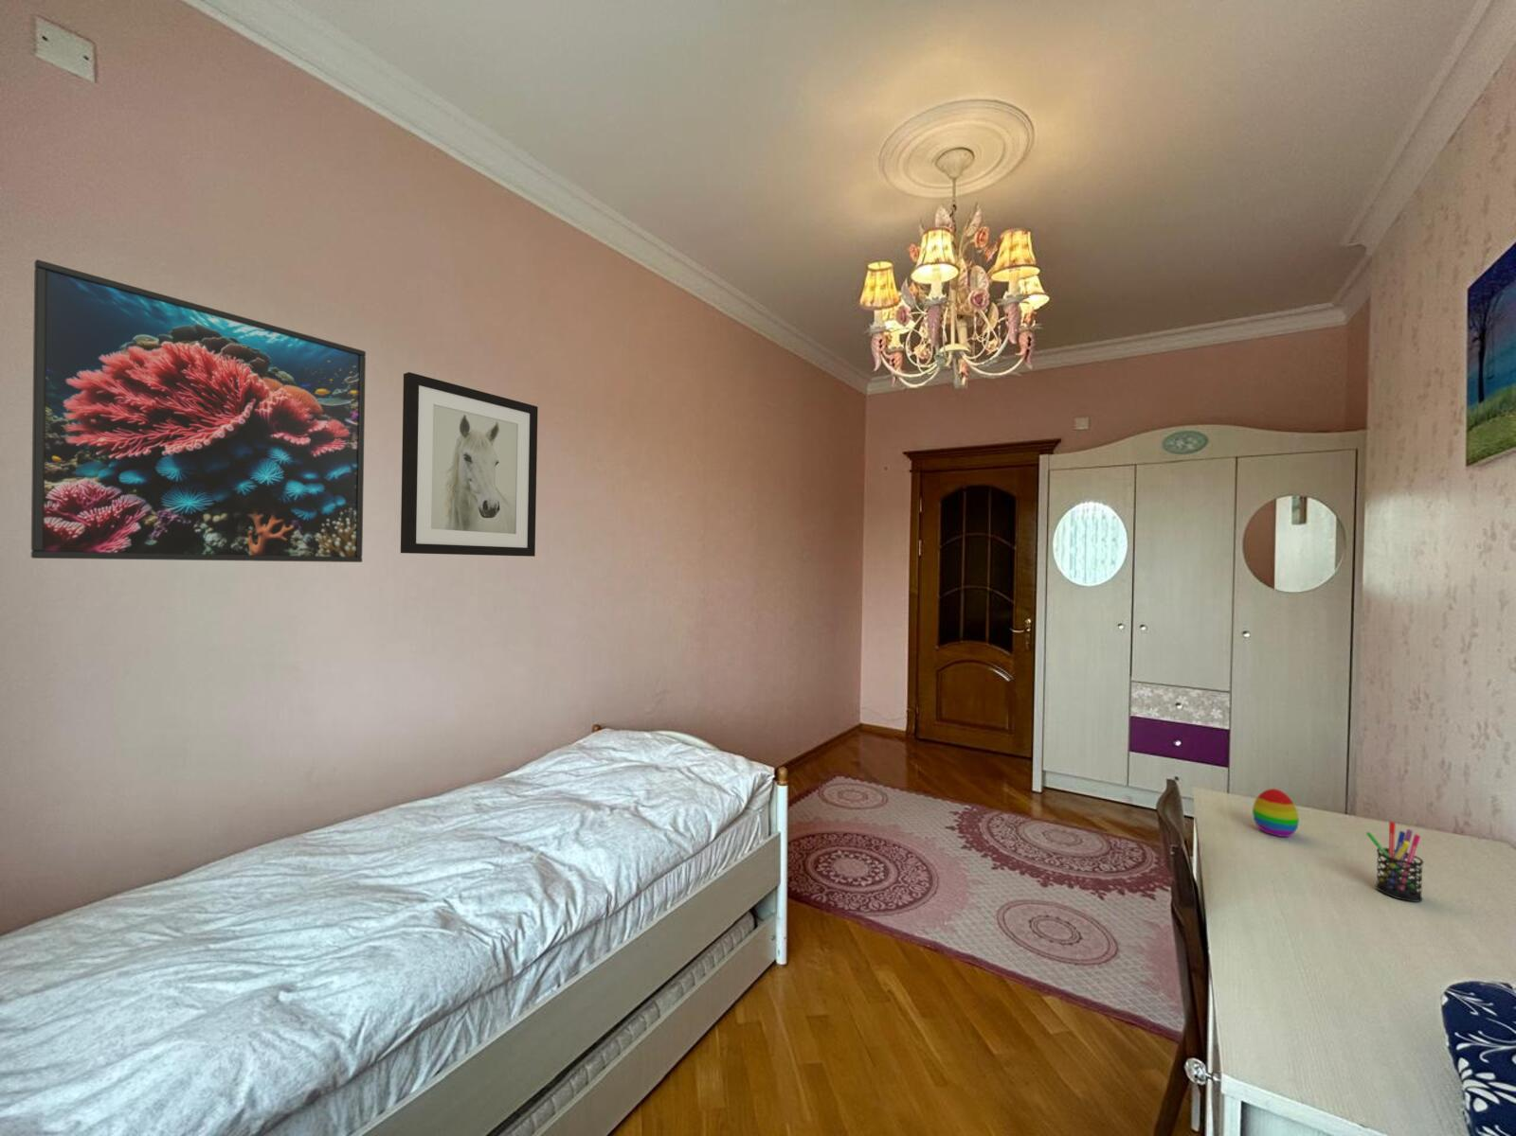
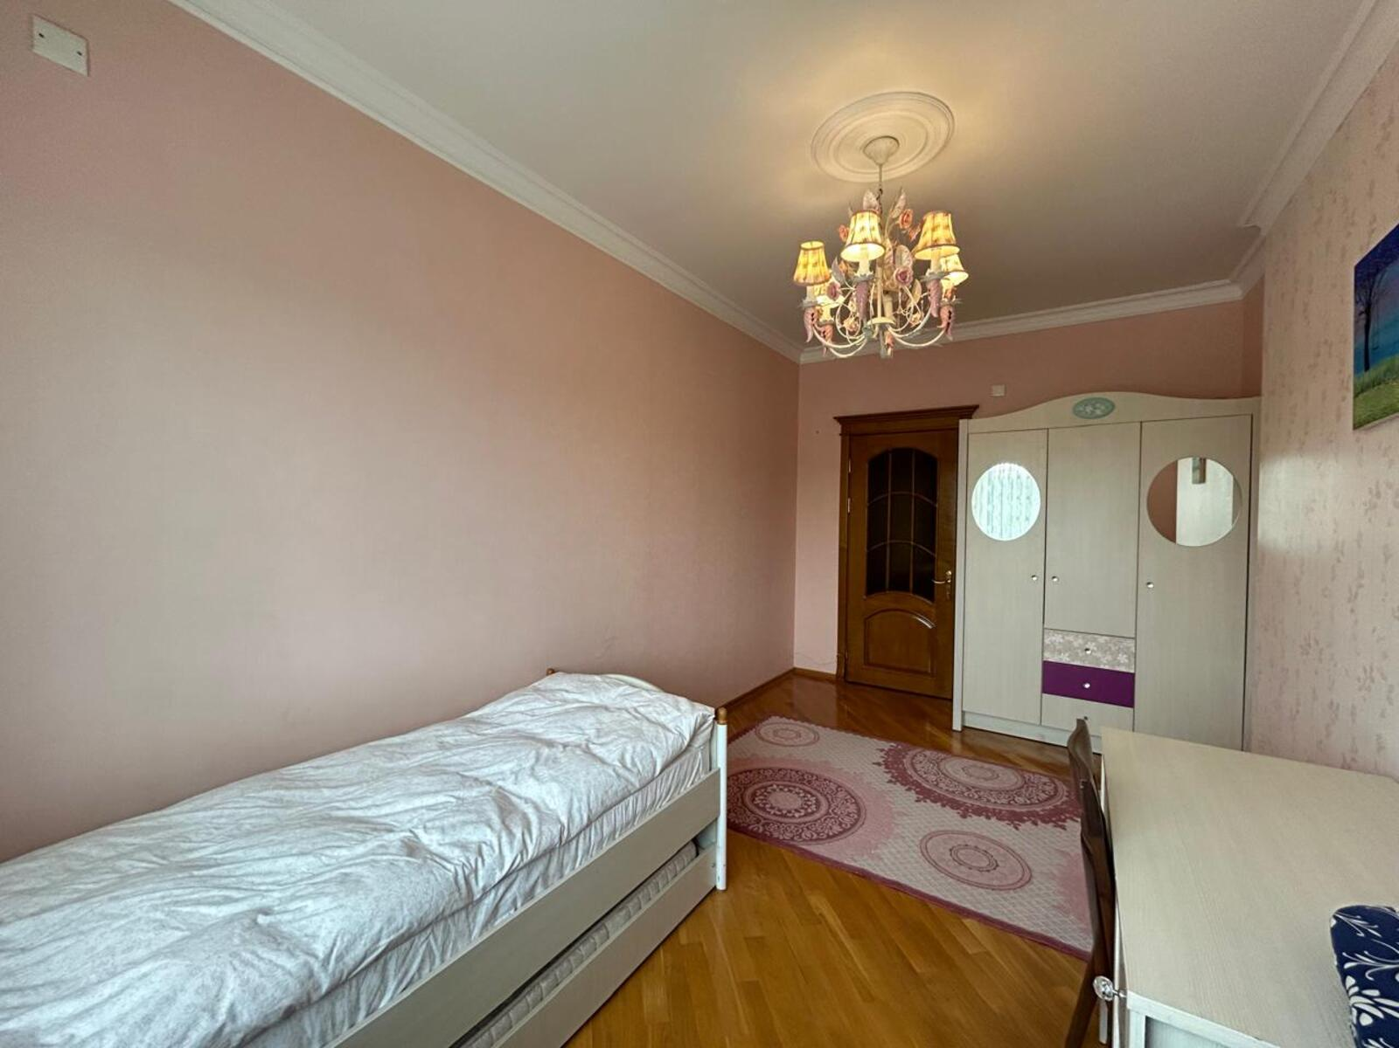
- wall art (475, 474)
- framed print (226, 438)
- pen holder (1393, 858)
- decorative egg (1275, 810)
